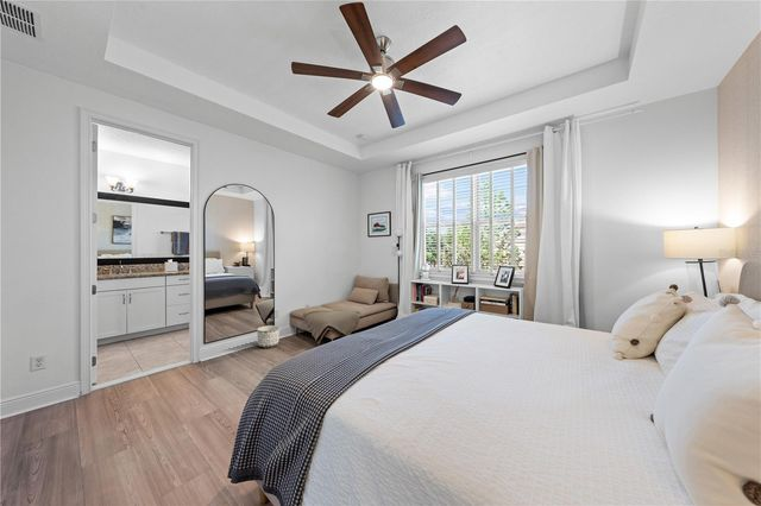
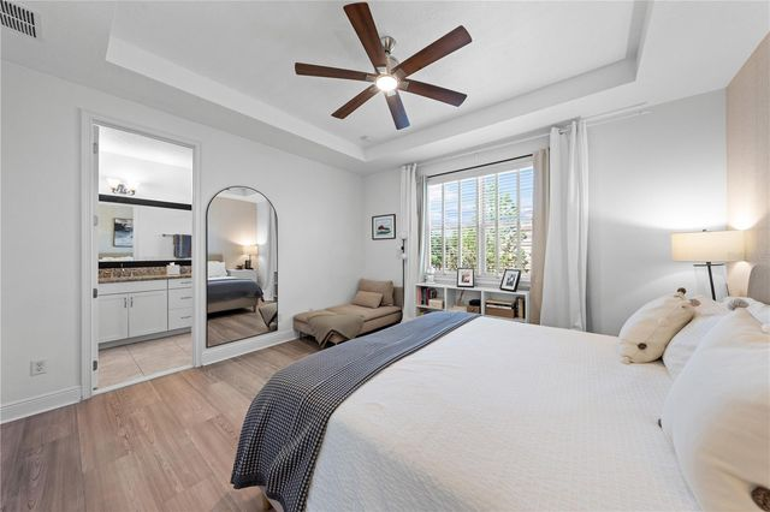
- planter (268, 336)
